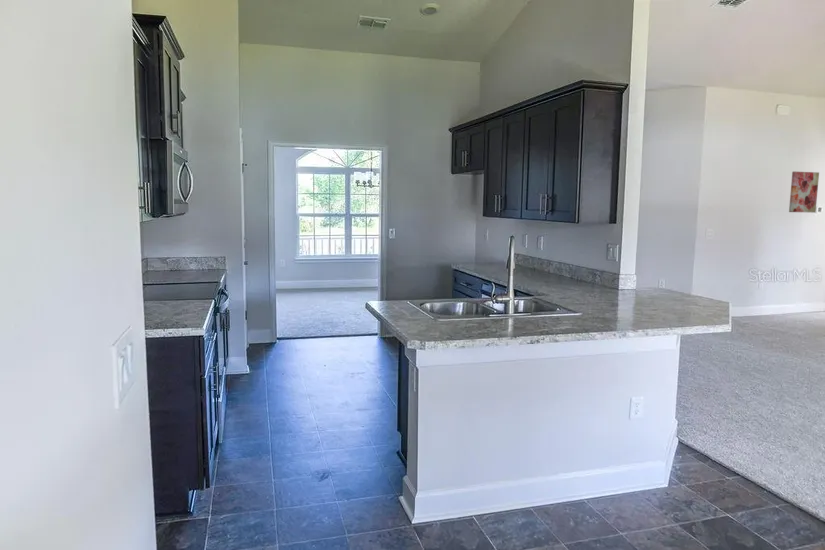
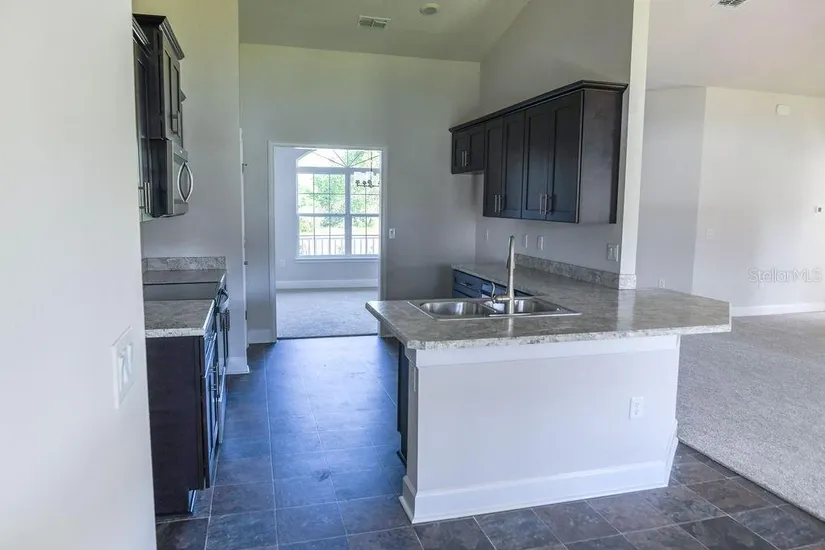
- wall art (804, 192)
